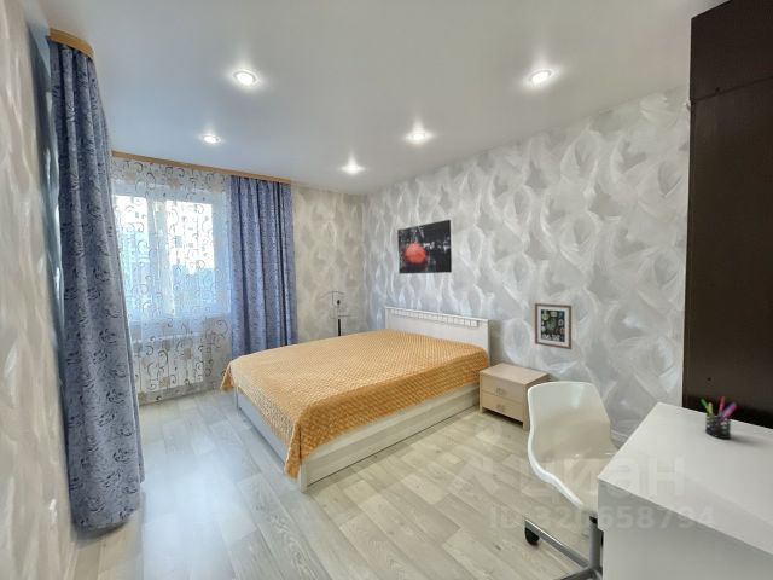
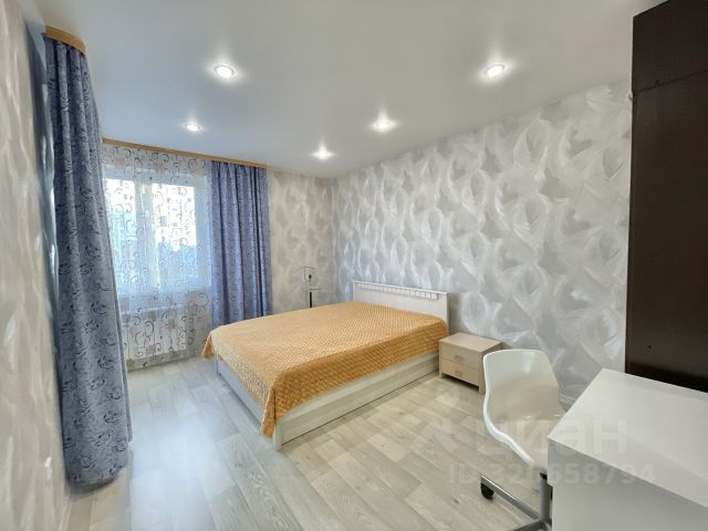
- wall art (552, 325)
- wall art (422, 249)
- pen holder (716, 414)
